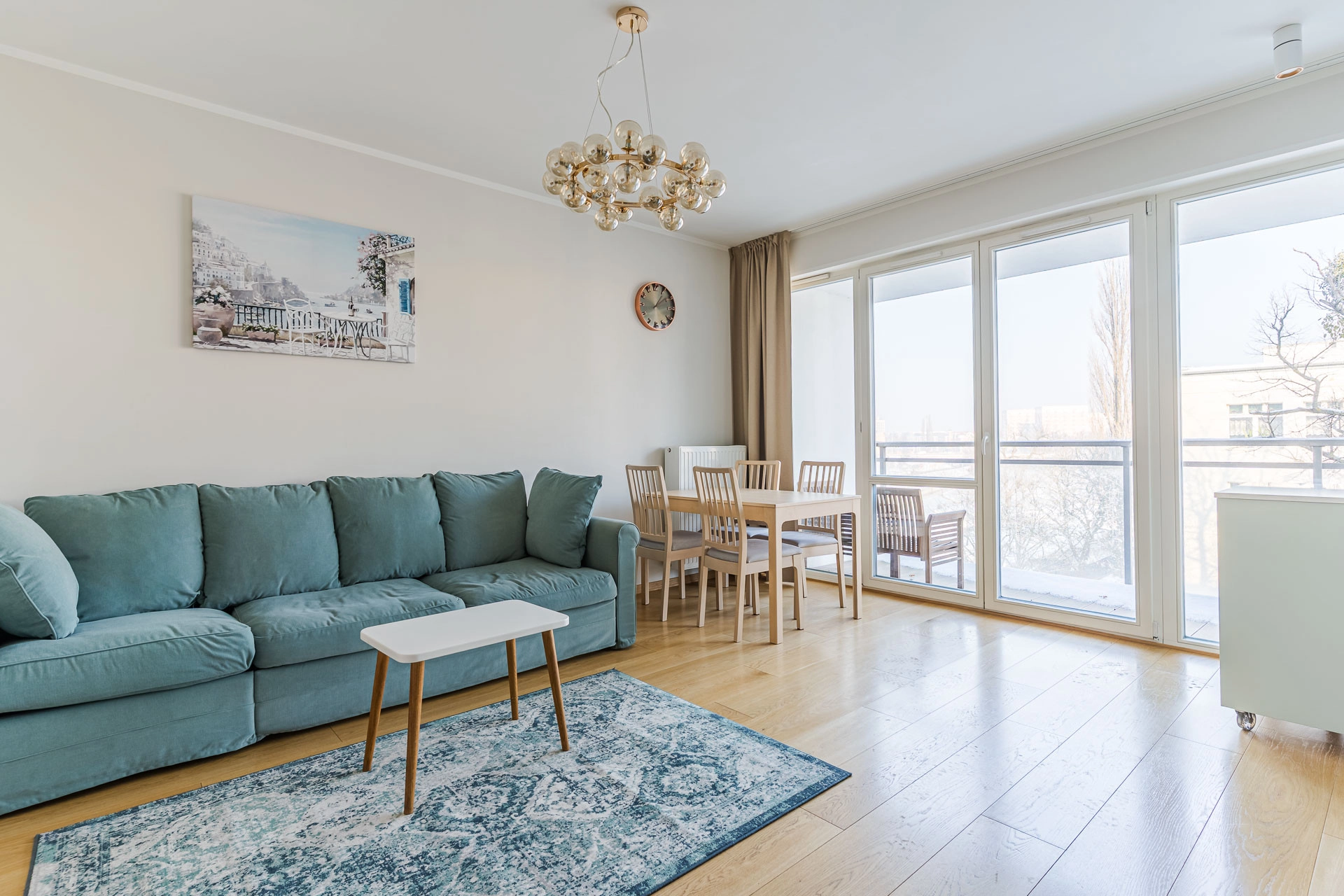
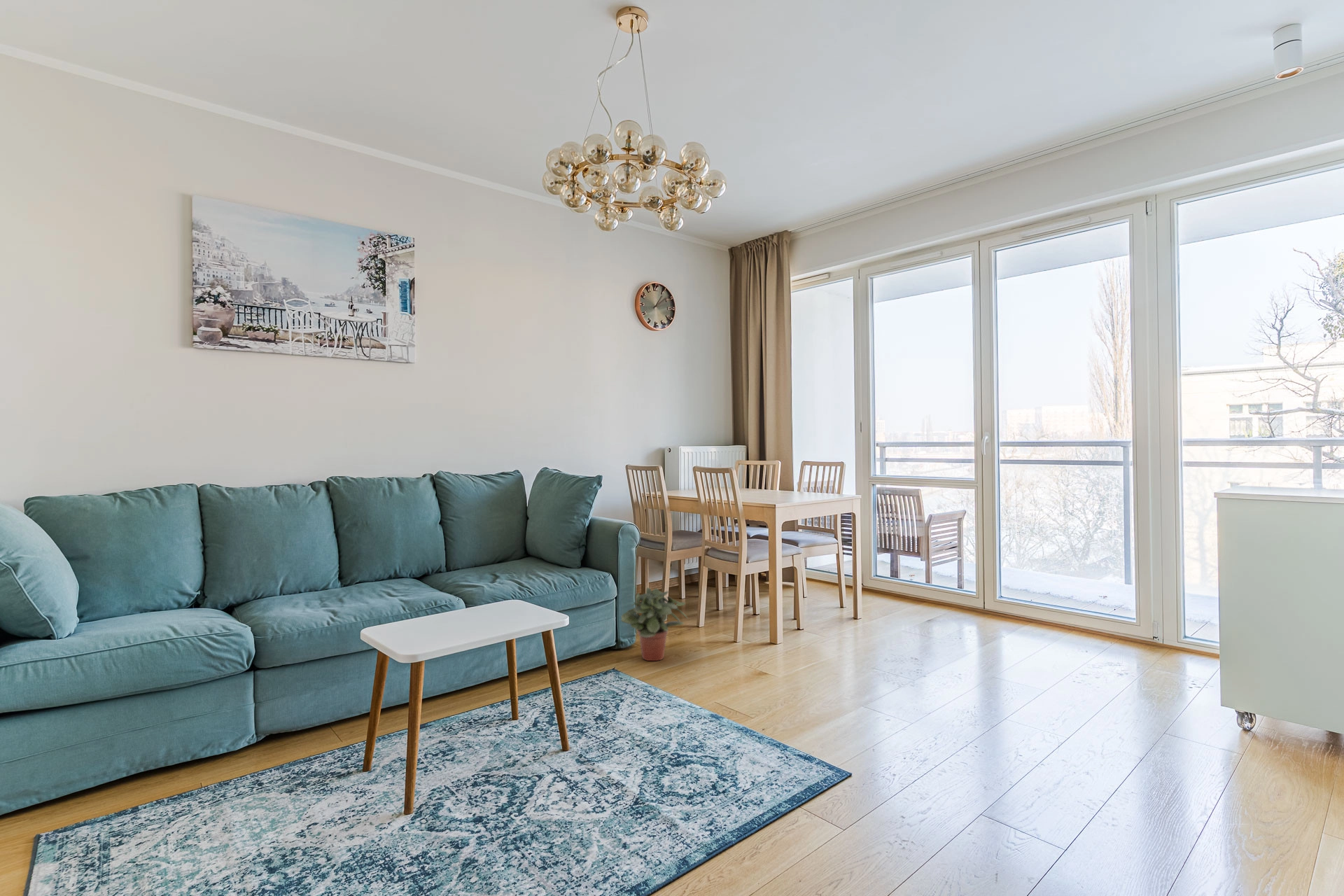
+ potted plant (653, 622)
